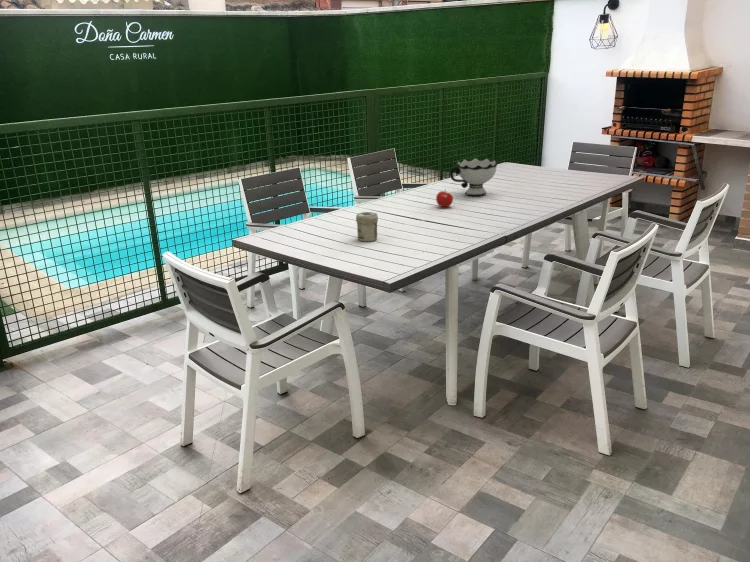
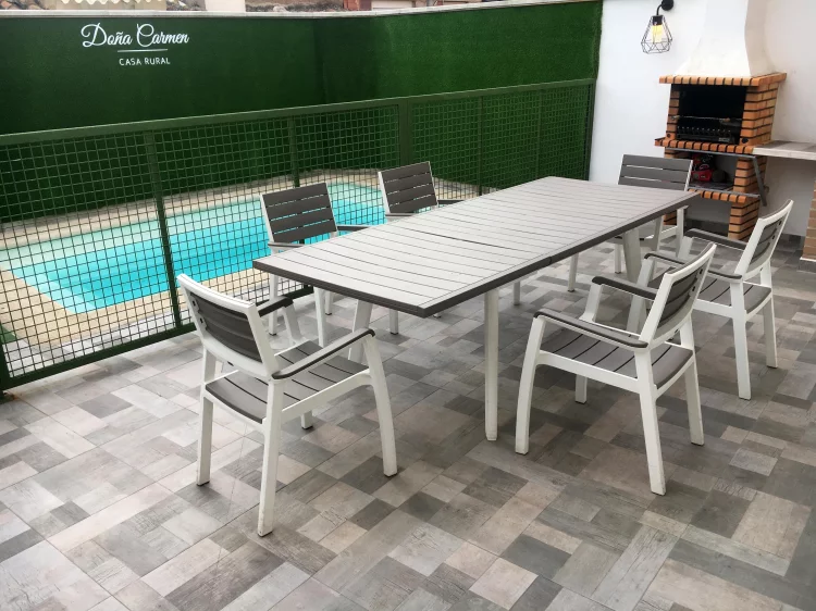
- bowl (472, 178)
- fruit (444, 198)
- jar (367, 226)
